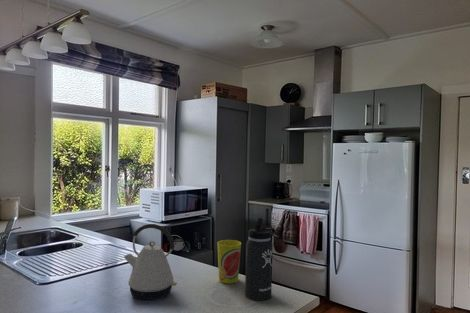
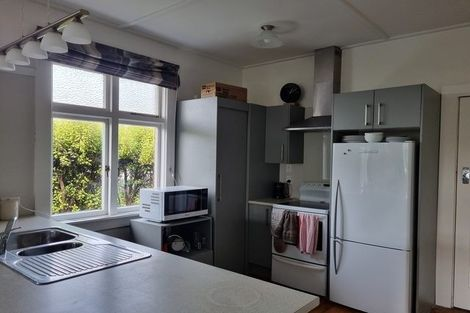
- kettle (150, 258)
- cup (228, 261)
- thermos bottle (261, 256)
